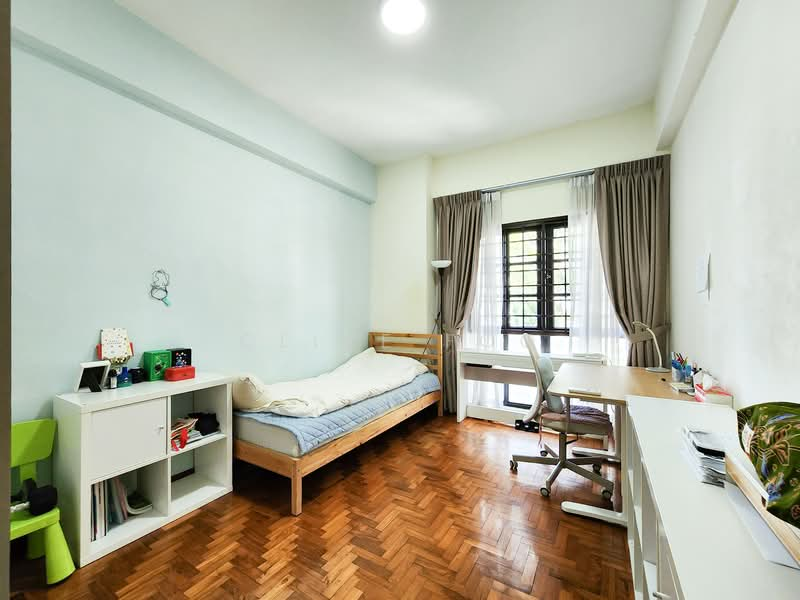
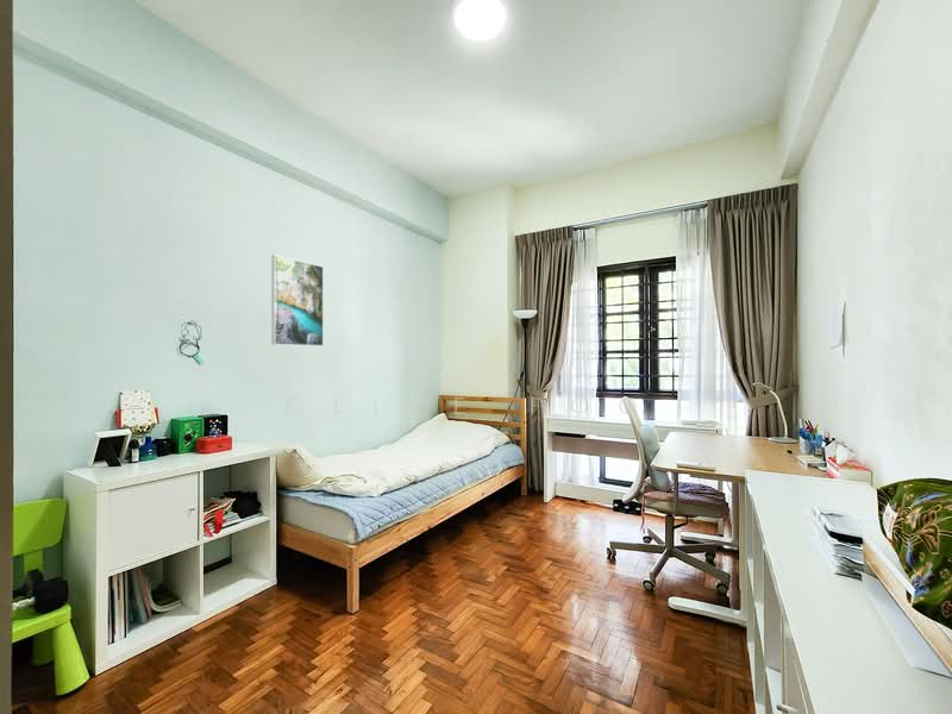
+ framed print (299, 302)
